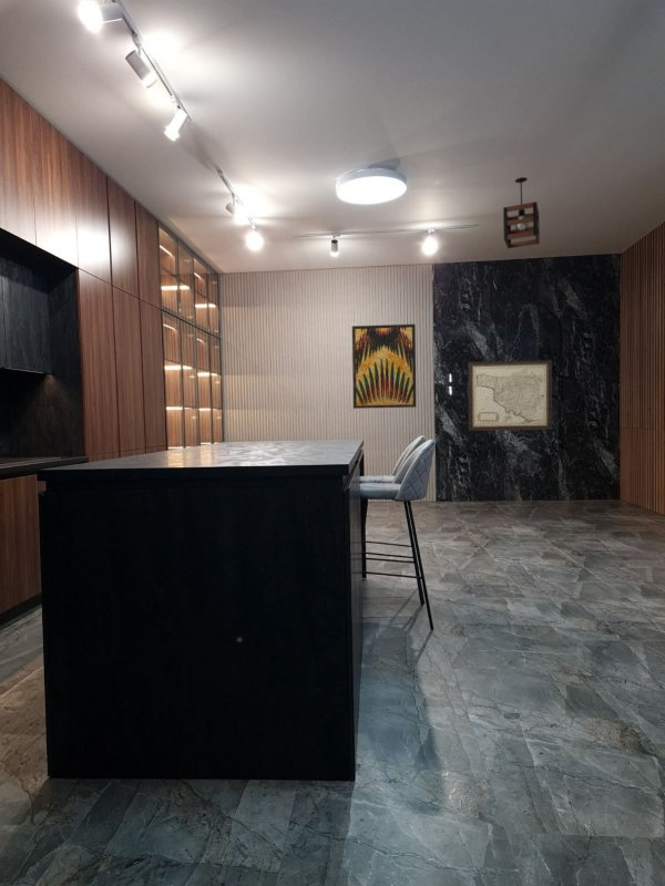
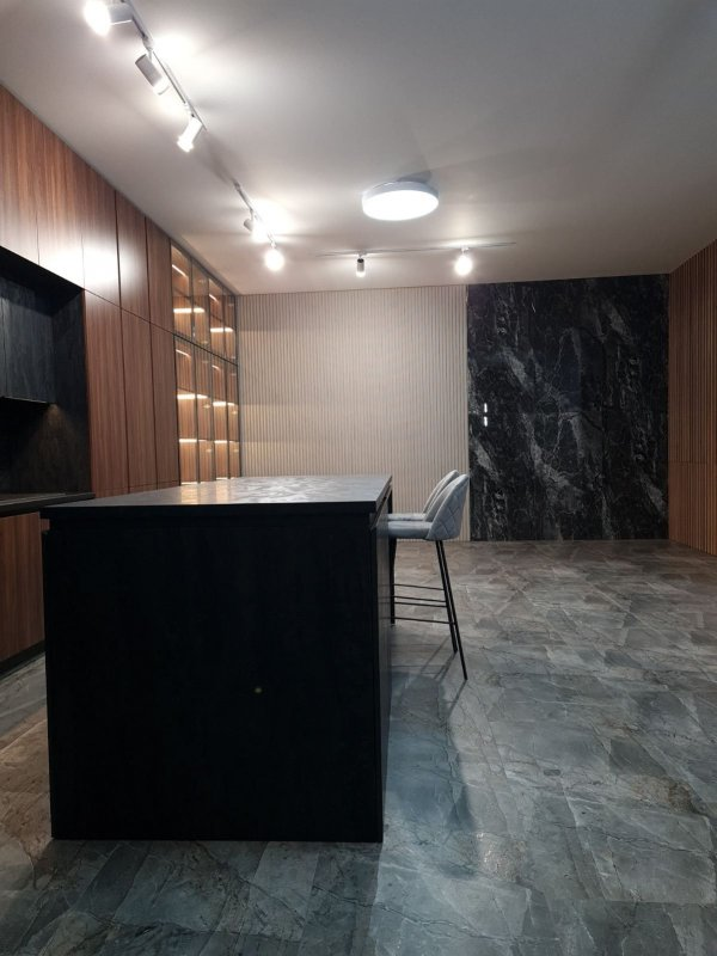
- pendant light (521, 210)
- wall art (509, 395)
- wall art (383, 367)
